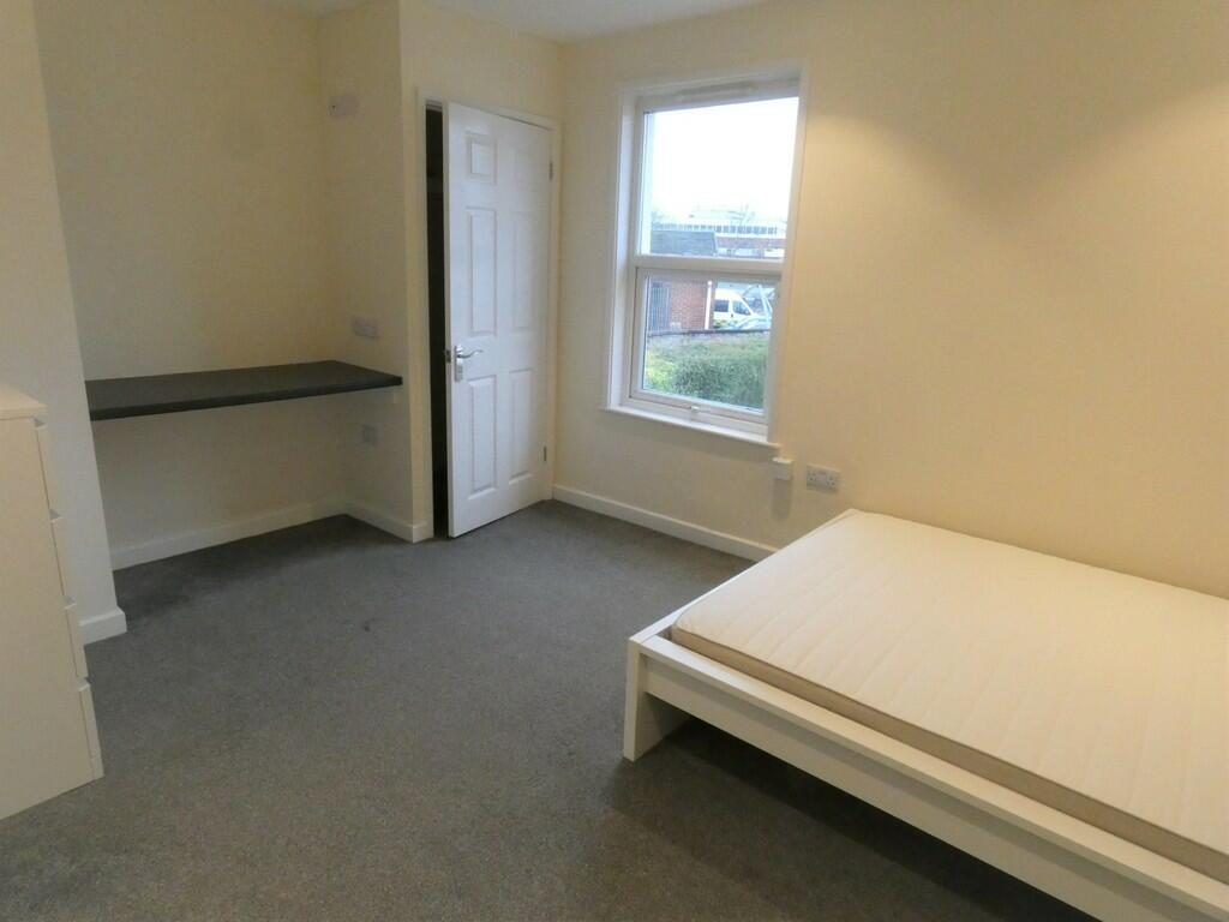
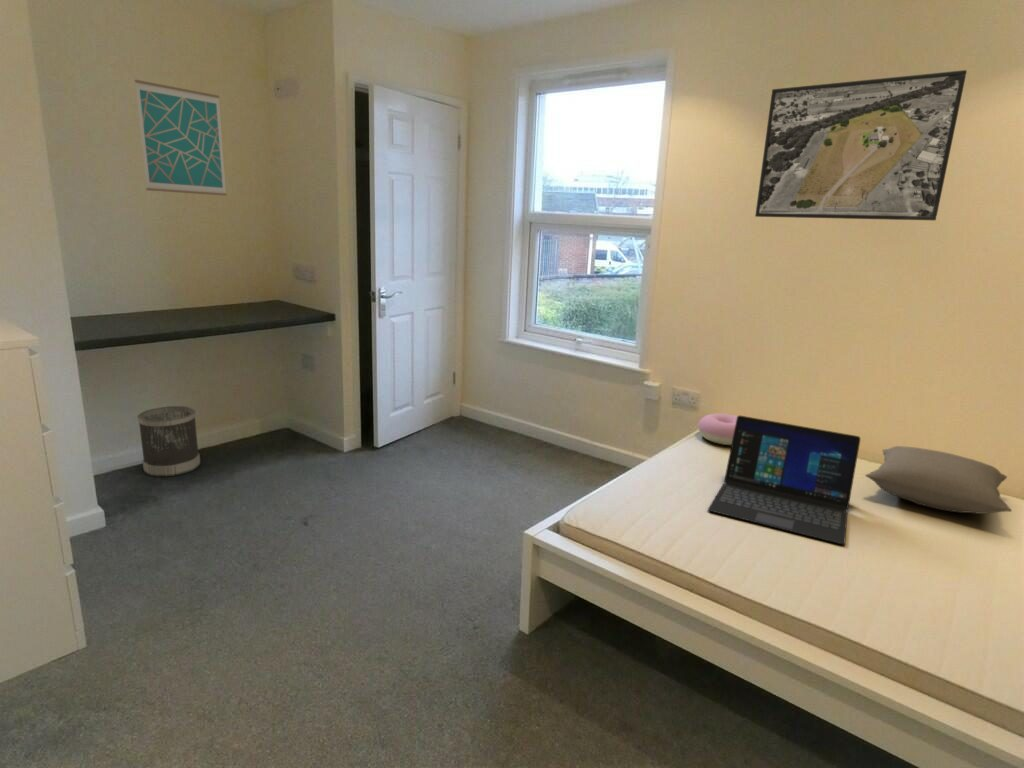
+ wall art (183, 141)
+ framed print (849, 151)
+ laptop (785, 472)
+ pillow (937, 477)
+ wastebasket (170, 440)
+ cushion (725, 429)
